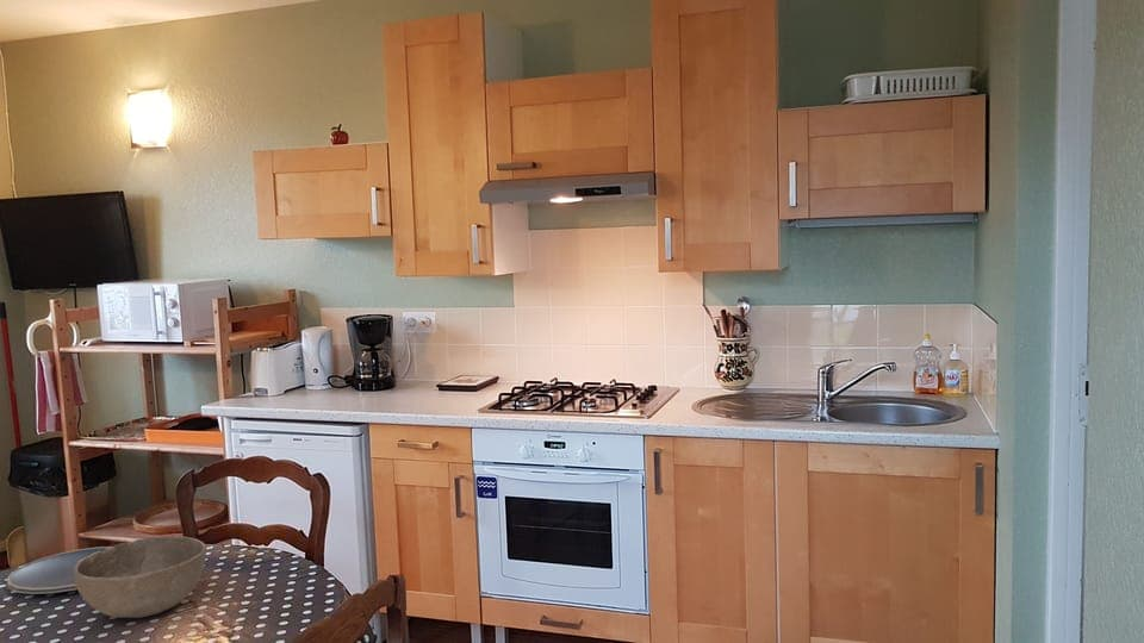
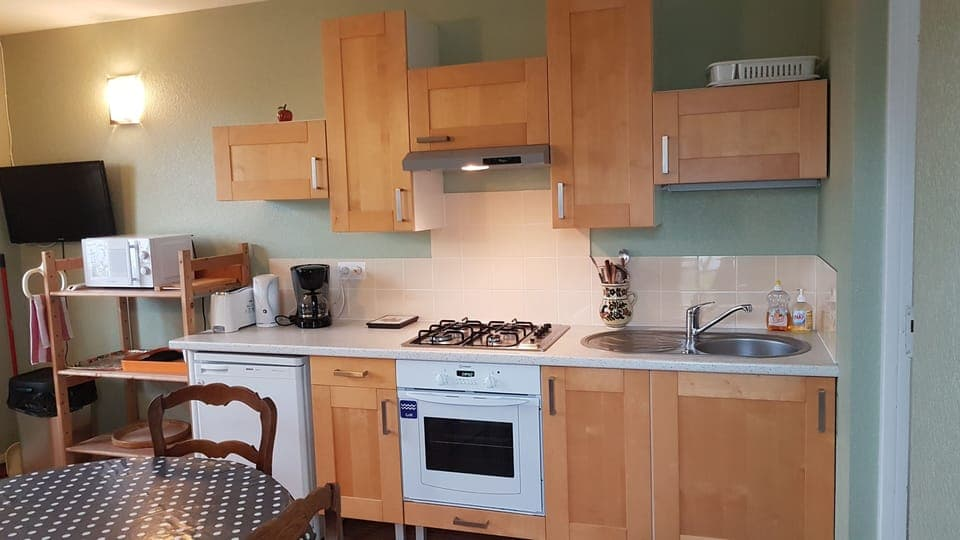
- plate (73, 570)
- bowl (142, 581)
